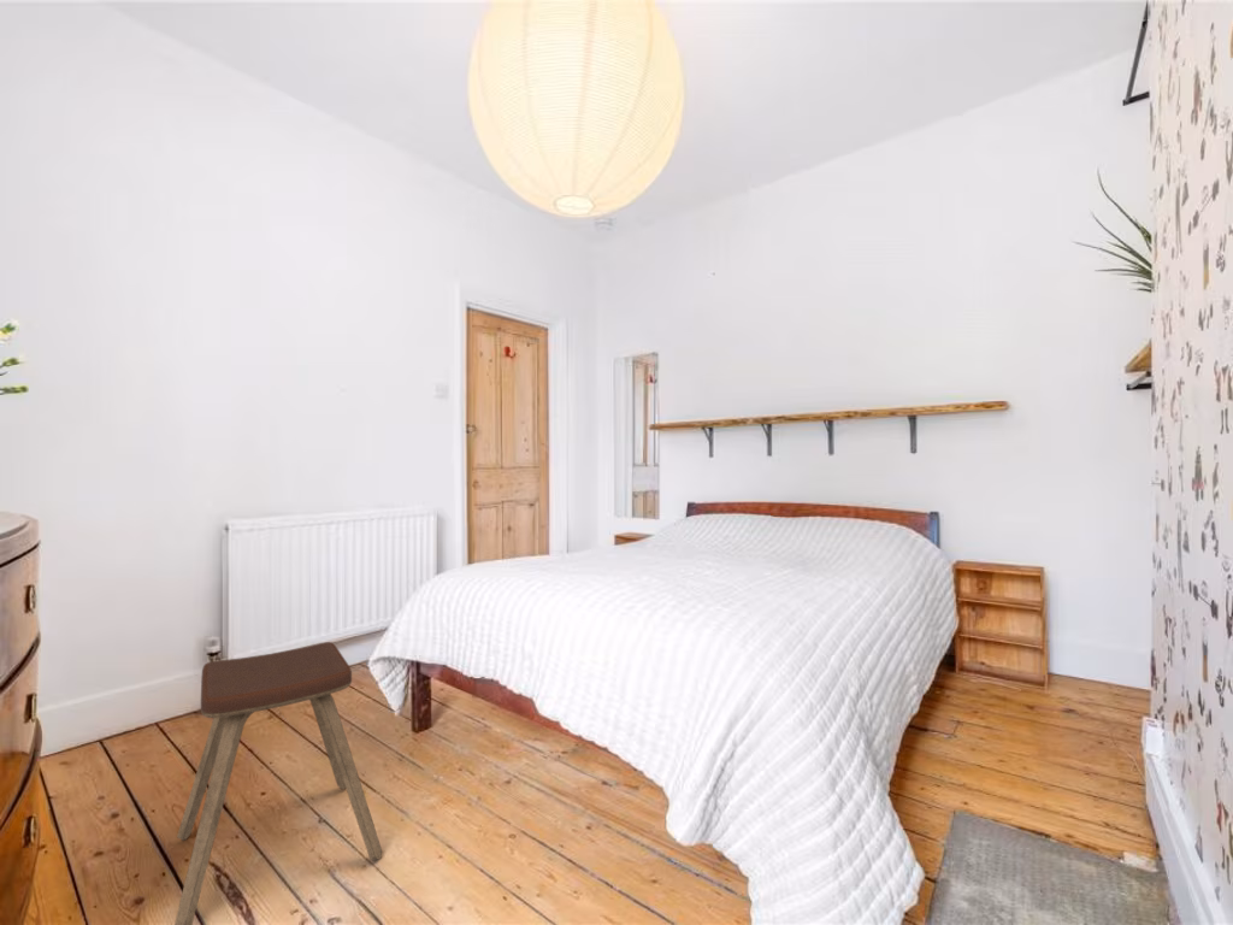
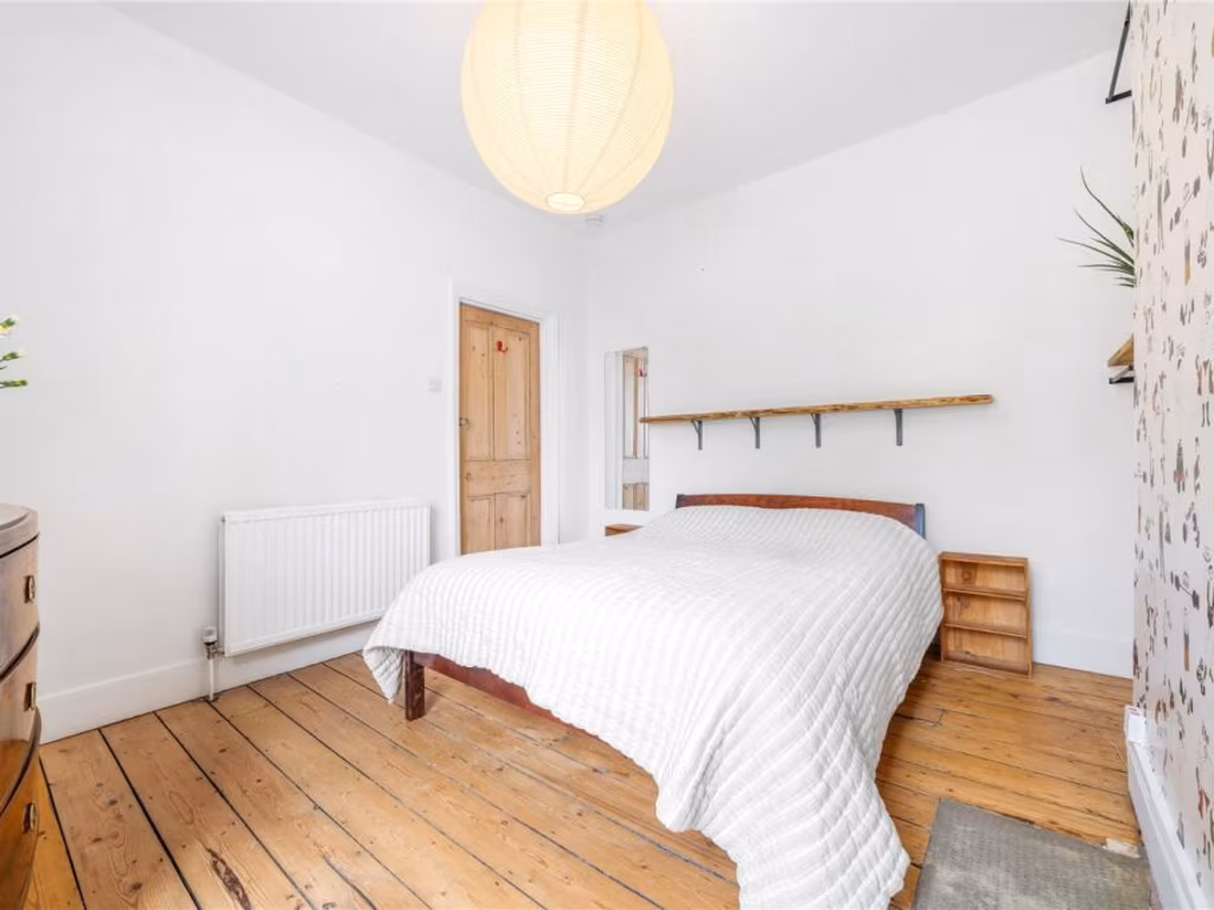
- music stool (238, 743)
